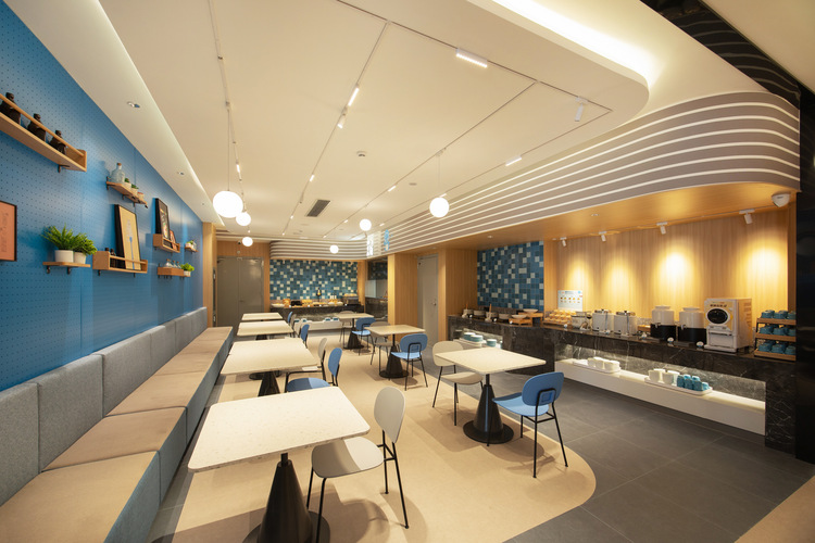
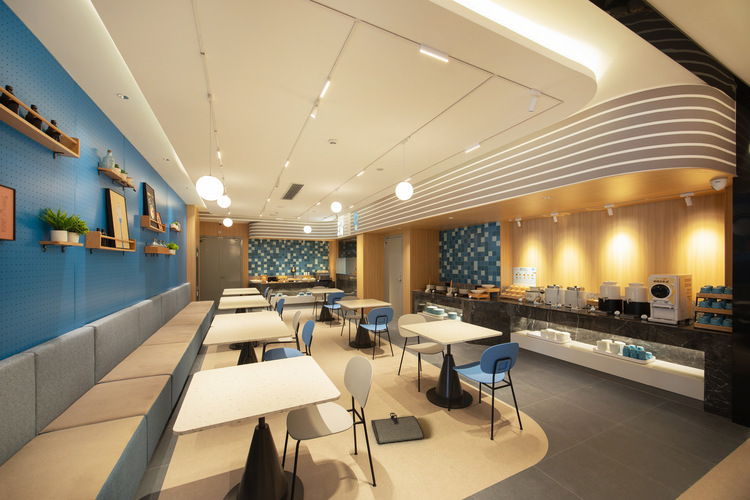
+ tool roll (396, 424)
